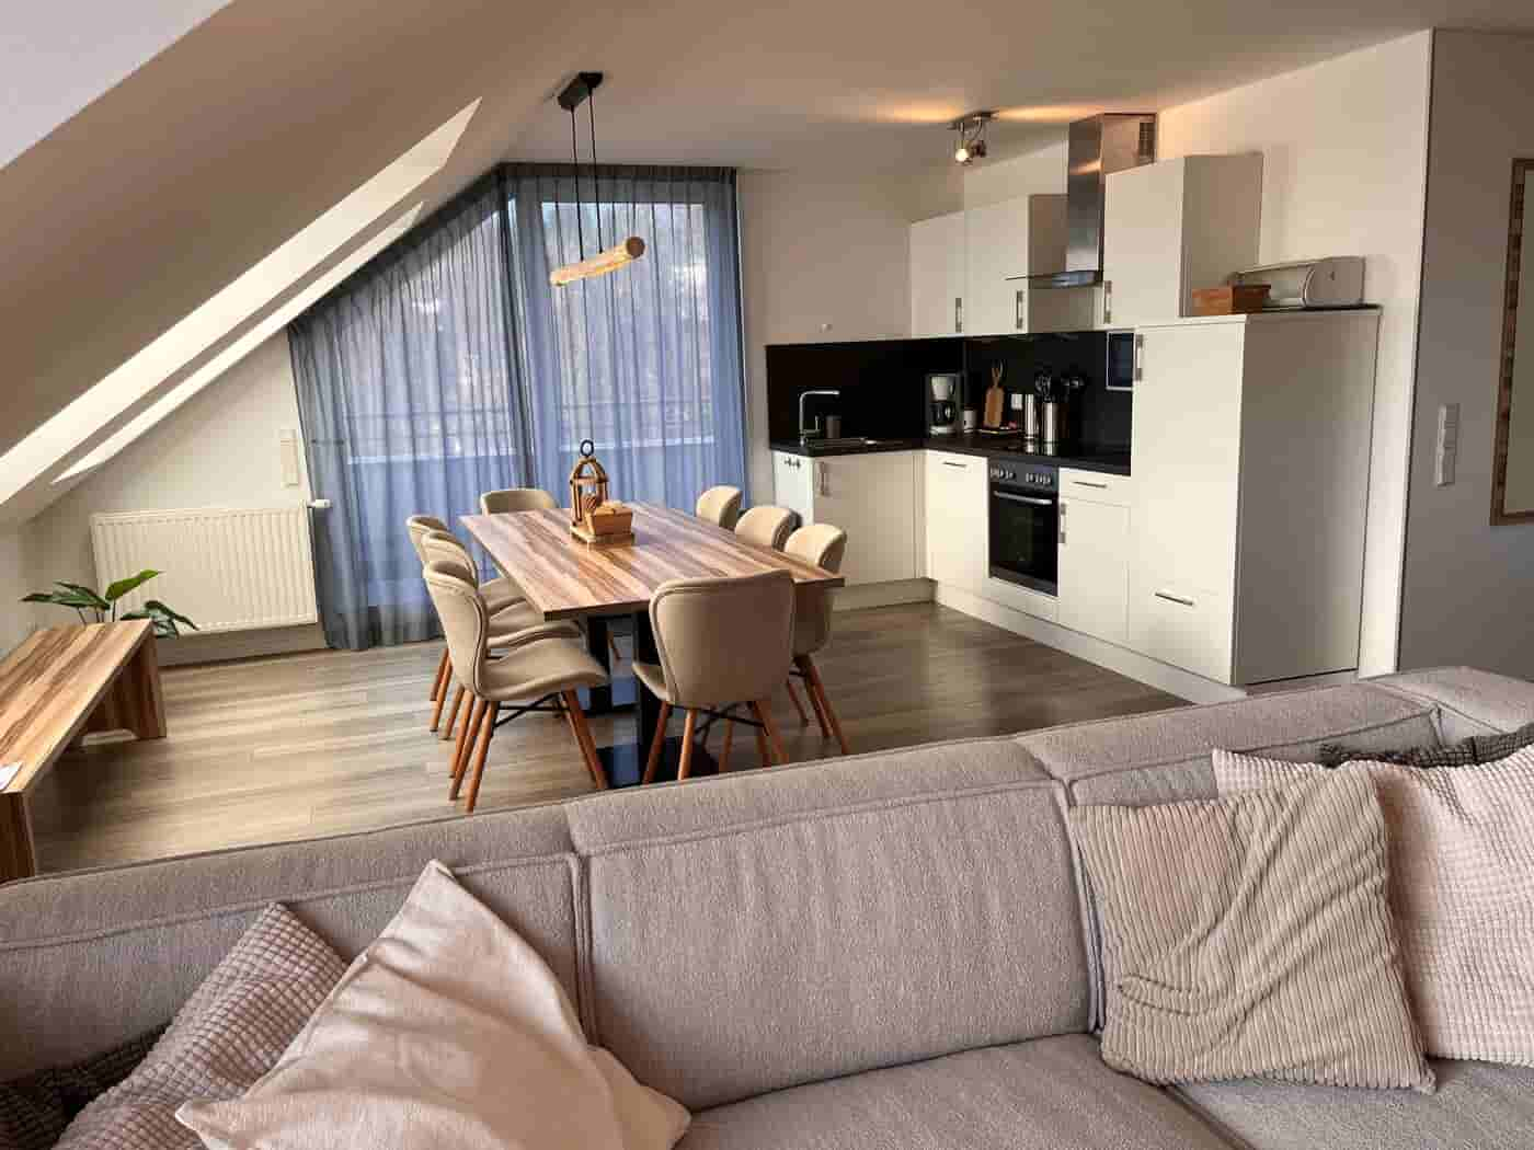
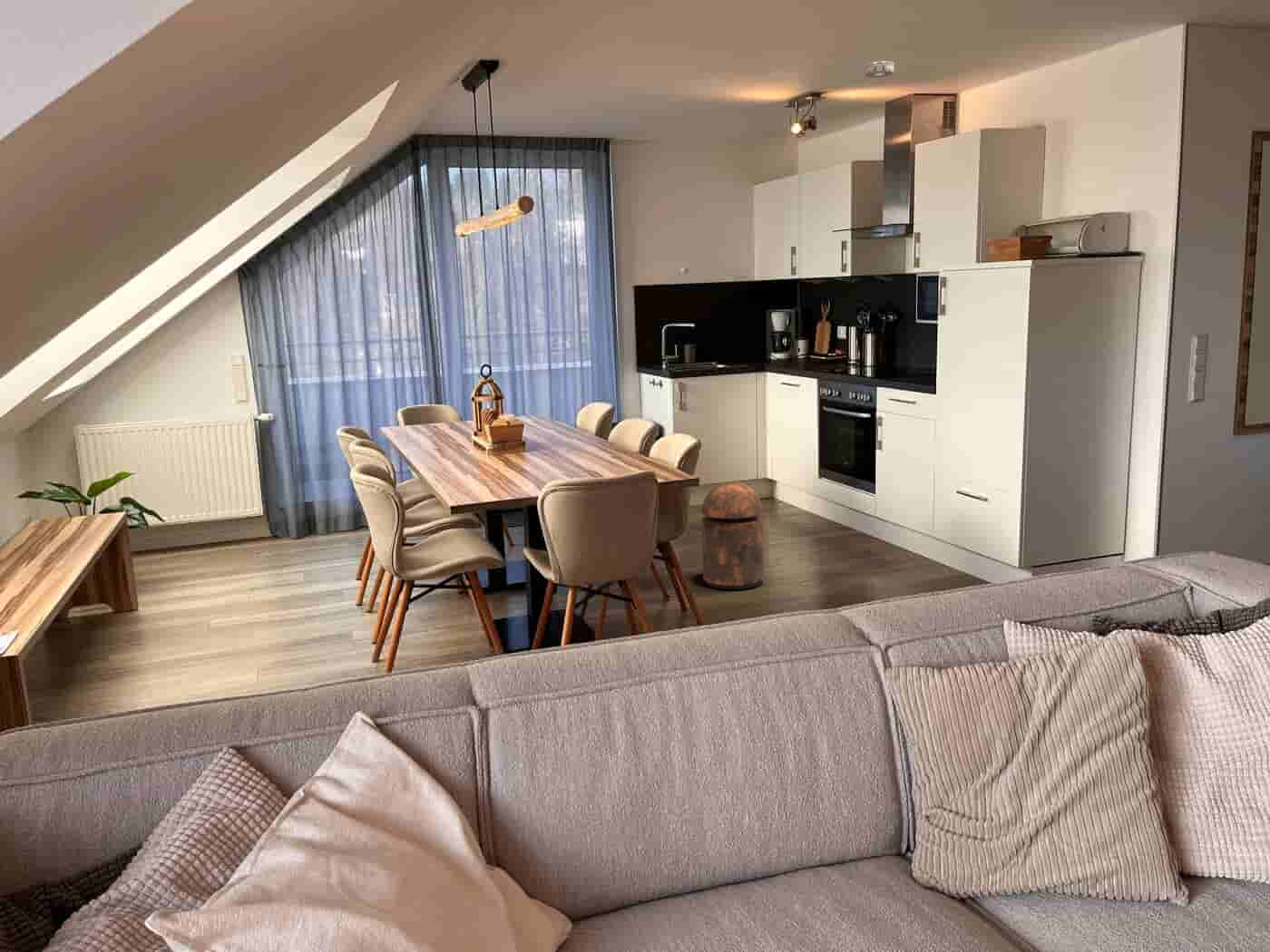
+ smoke detector (879, 69)
+ trash can (732, 532)
